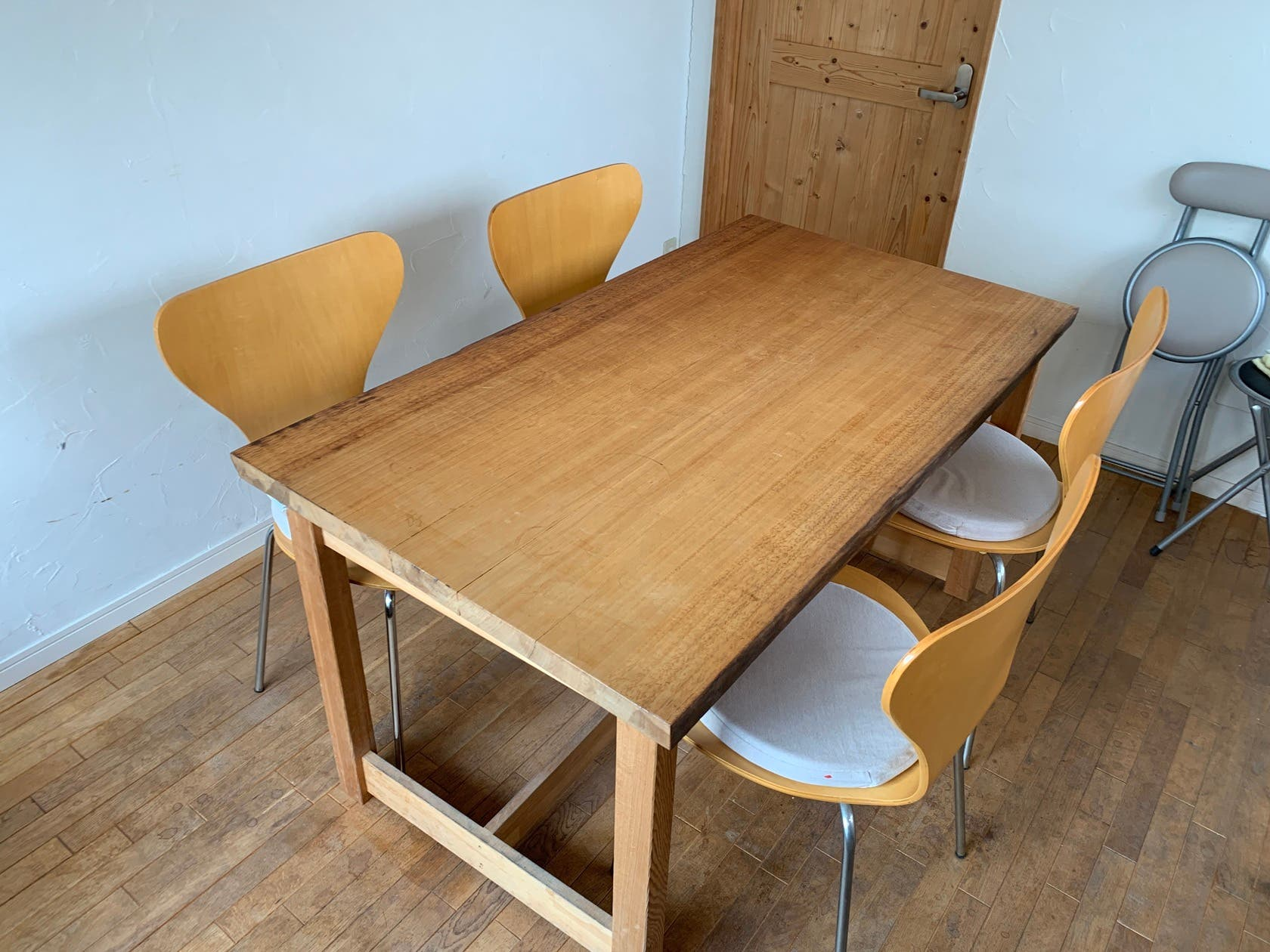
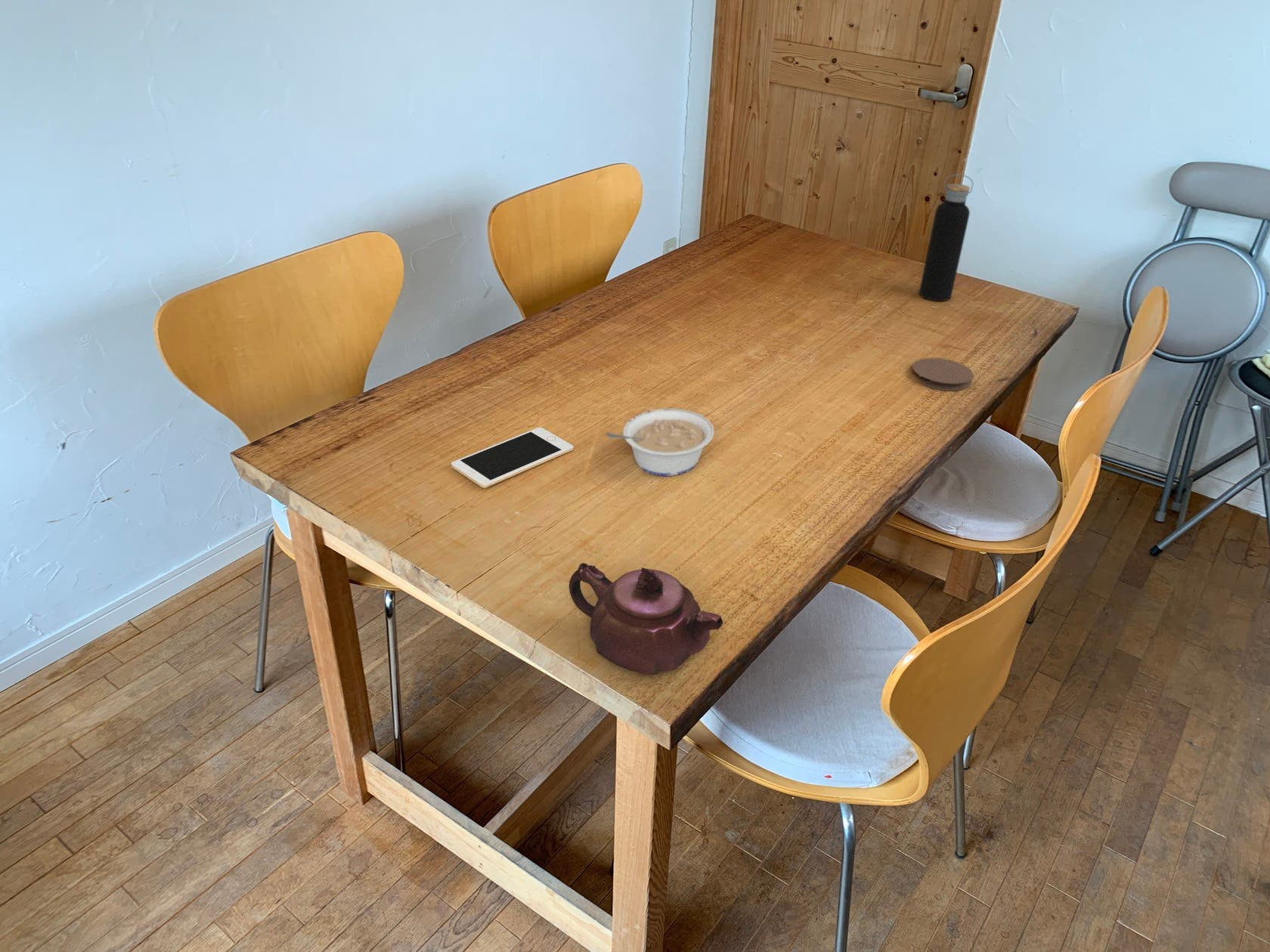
+ water bottle (947, 236)
+ coaster (941, 373)
+ cell phone (513, 456)
+ legume (666, 444)
+ teapot (643, 606)
